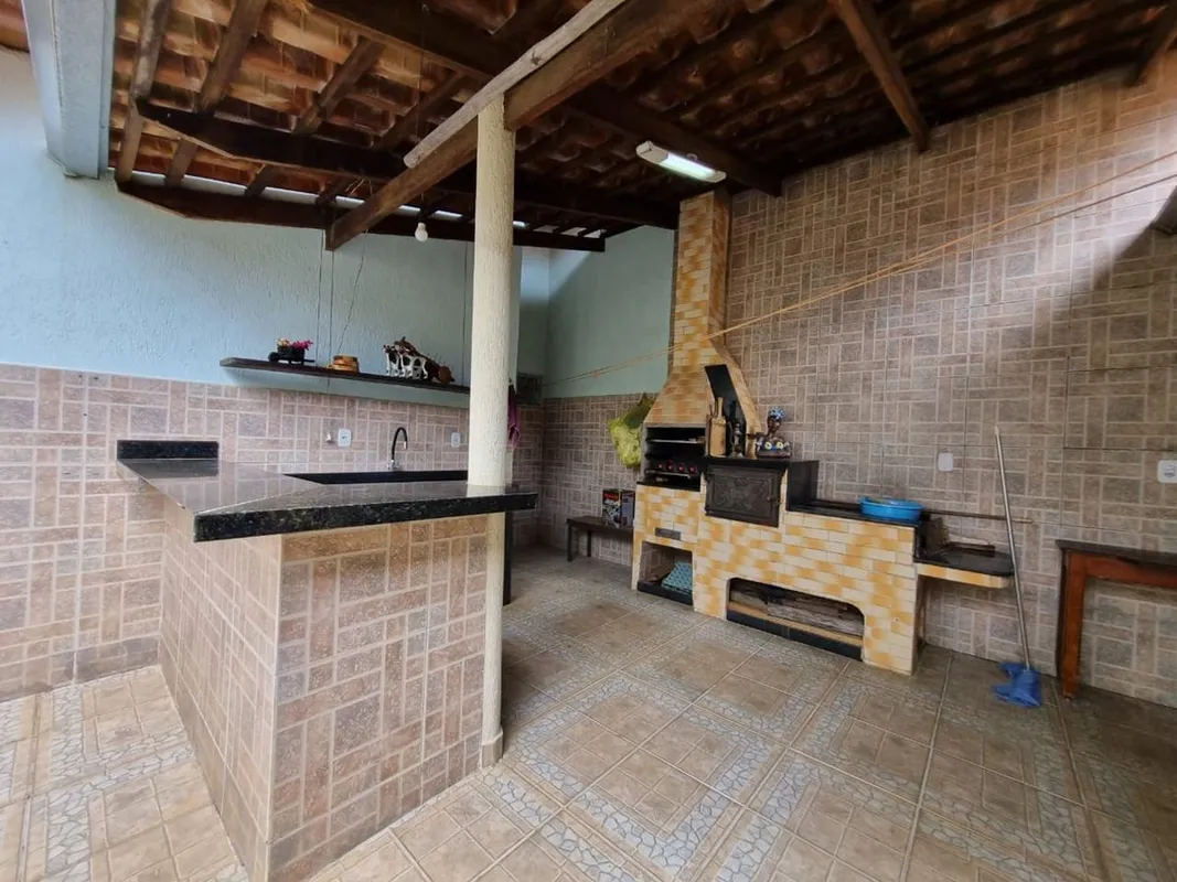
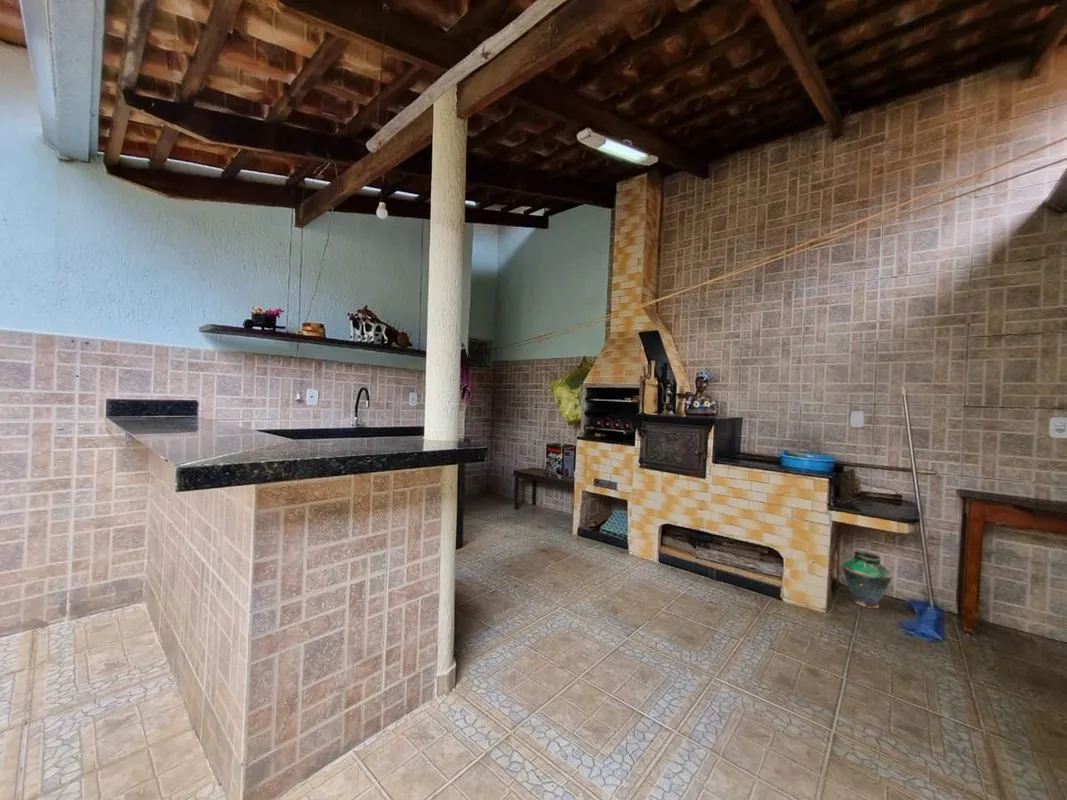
+ vase (866, 577)
